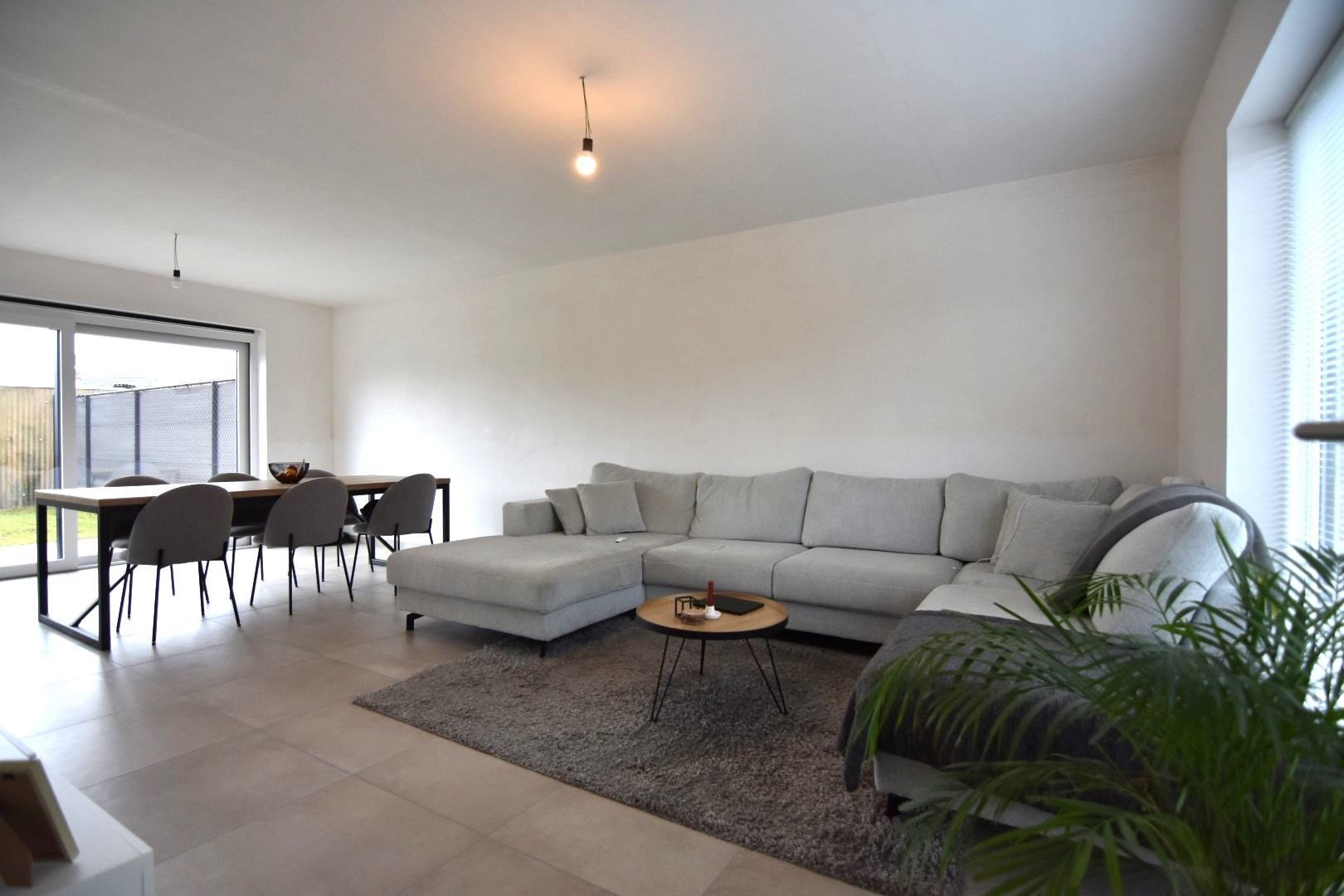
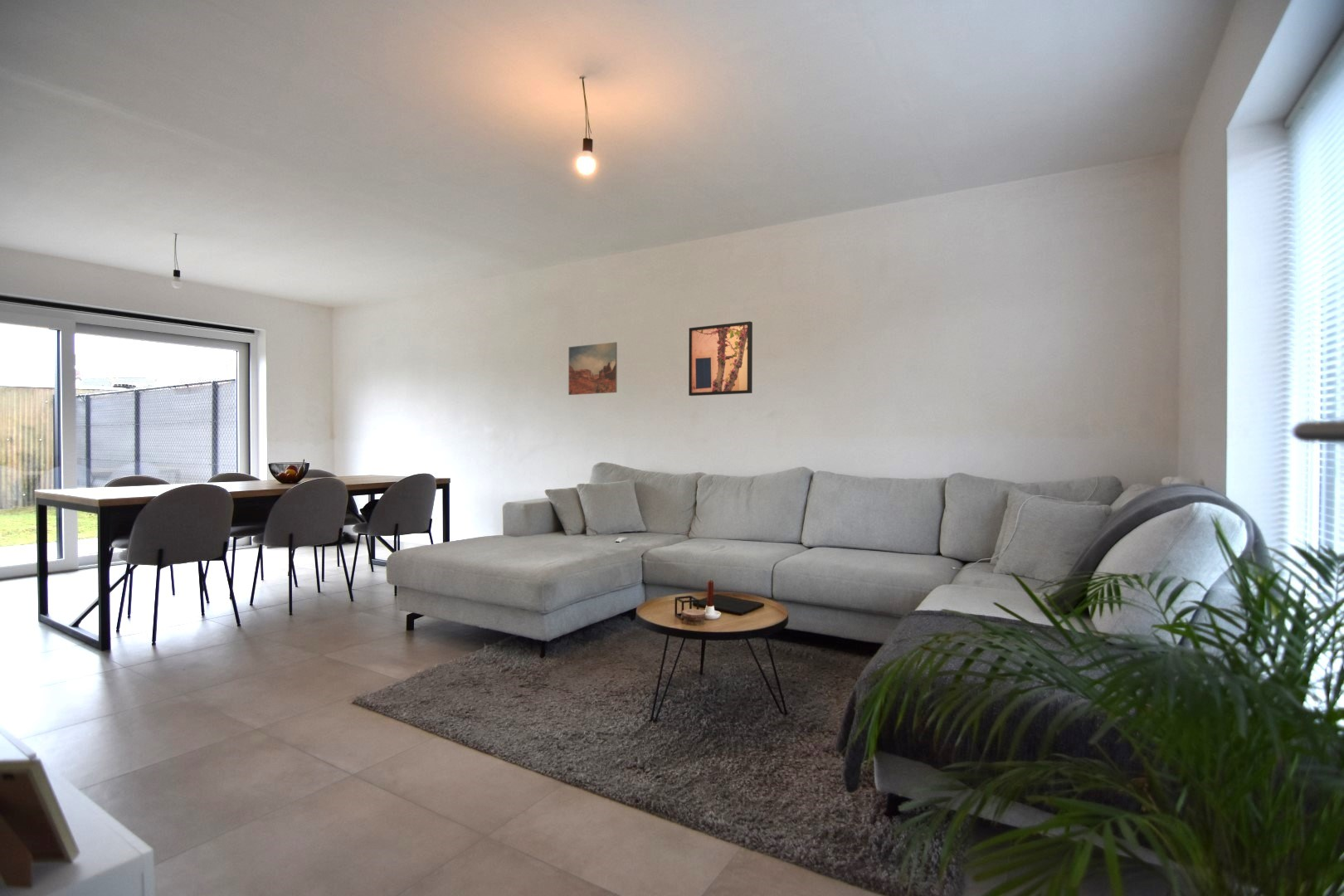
+ wall art (719, 359)
+ wall art (592, 369)
